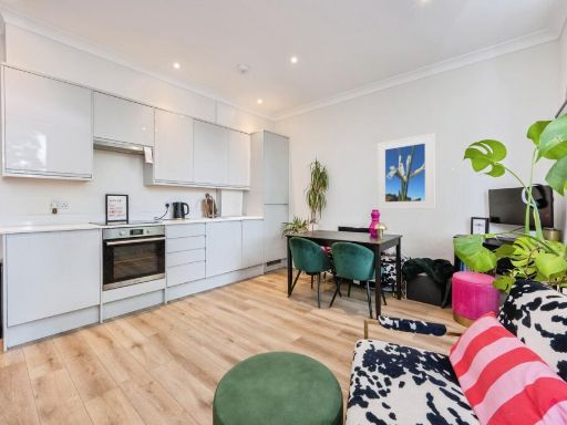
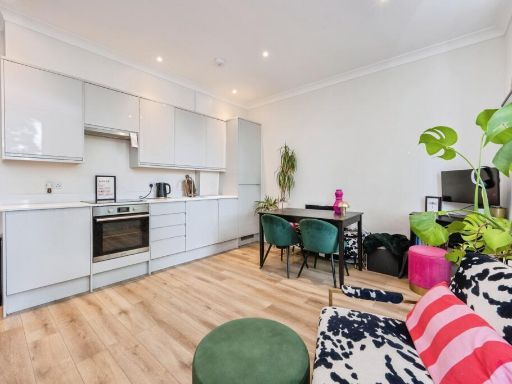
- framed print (404, 174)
